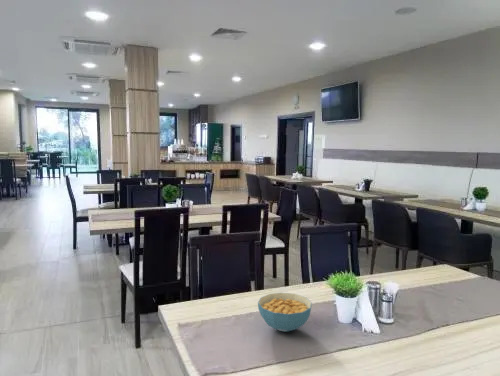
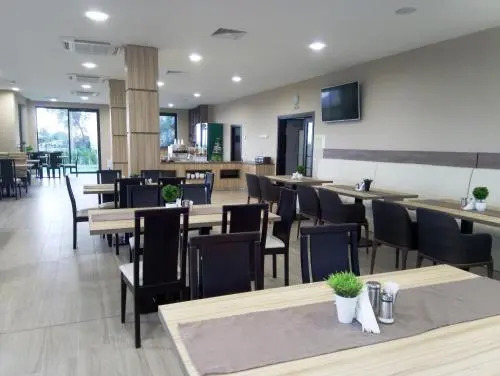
- cereal bowl (284, 315)
